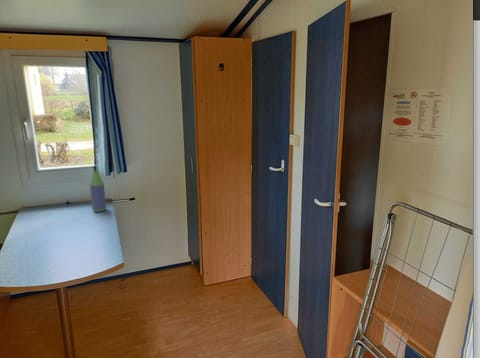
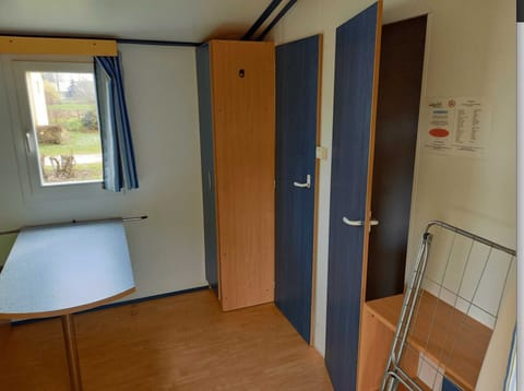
- bottle (97, 191)
